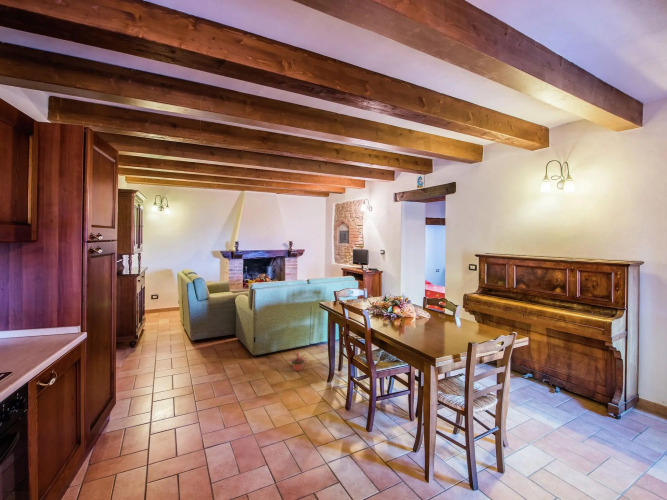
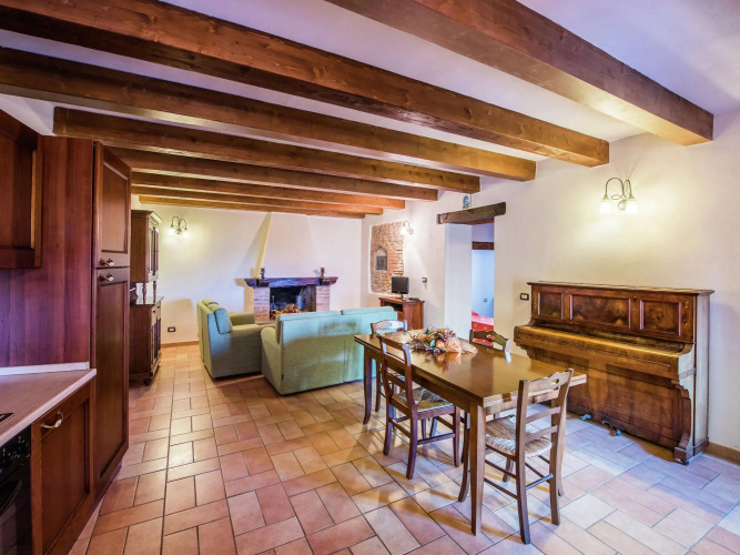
- potted plant (297, 359)
